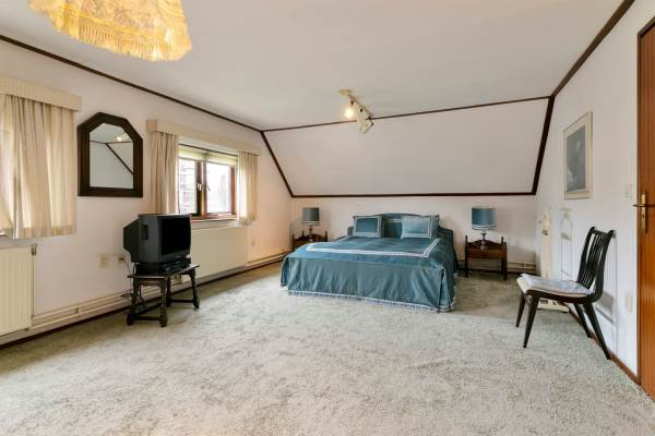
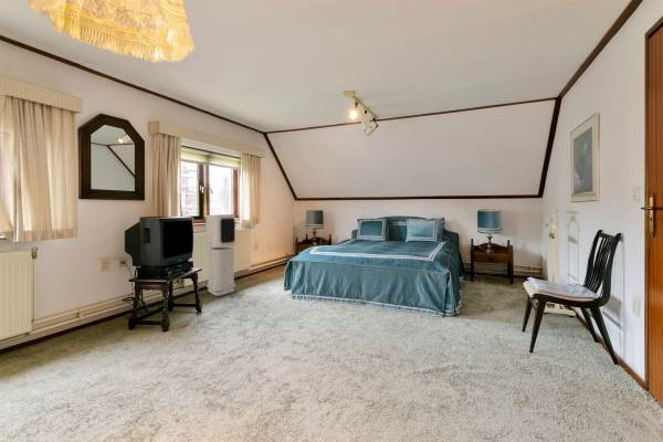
+ air purifier (217, 253)
